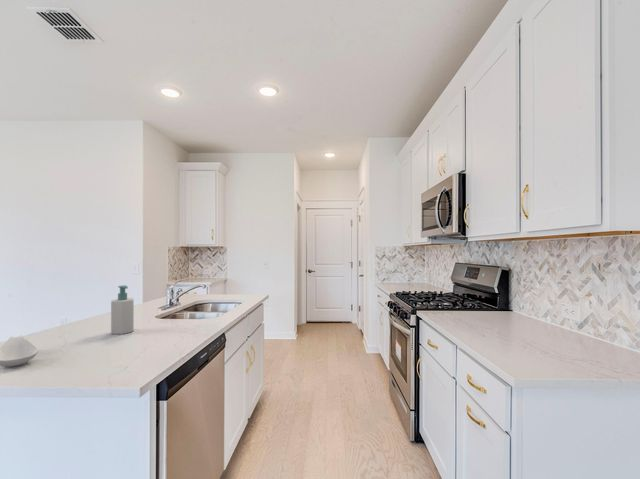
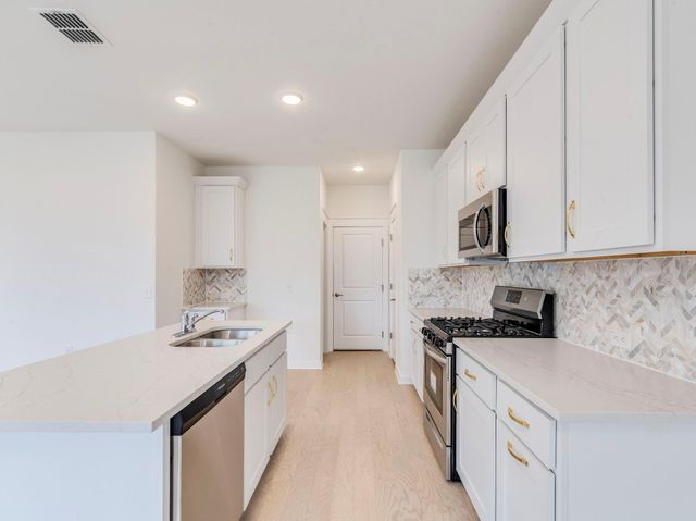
- spoon rest (15, 349)
- soap bottle (122, 308)
